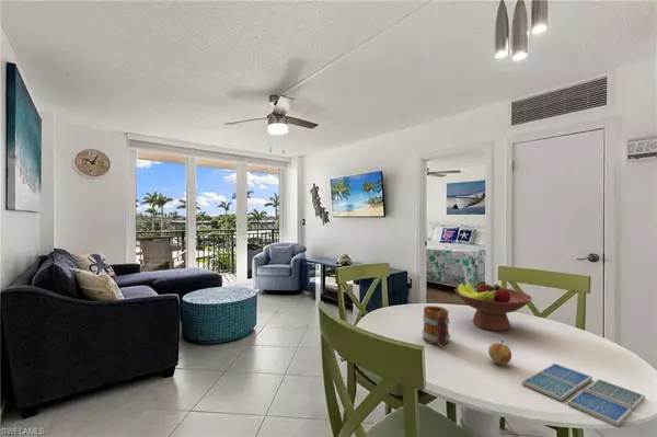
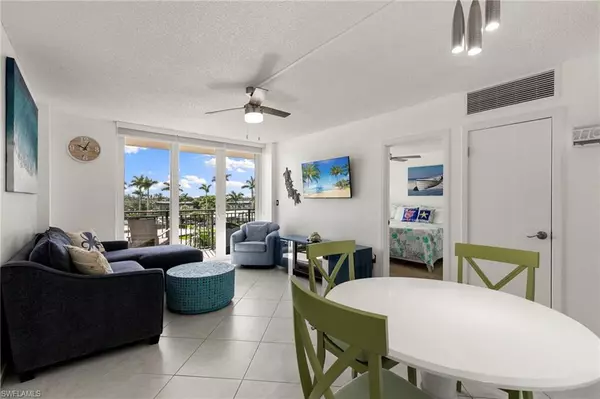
- mug (437, 323)
- fruit bowl (491, 302)
- apple (499, 350)
- drink coaster (579, 388)
